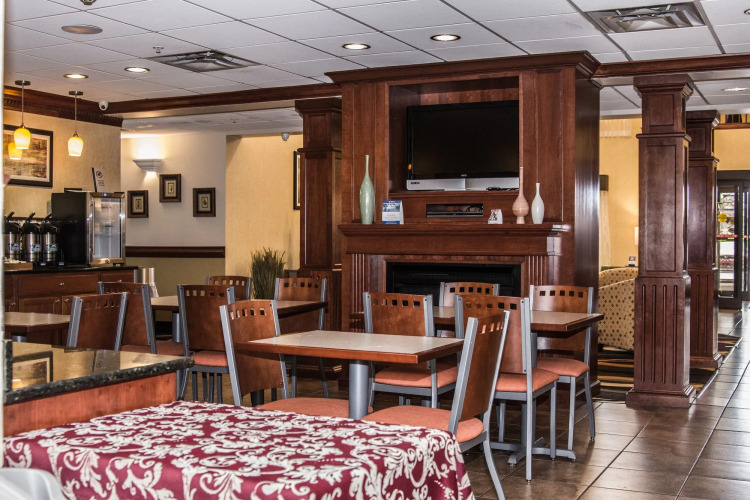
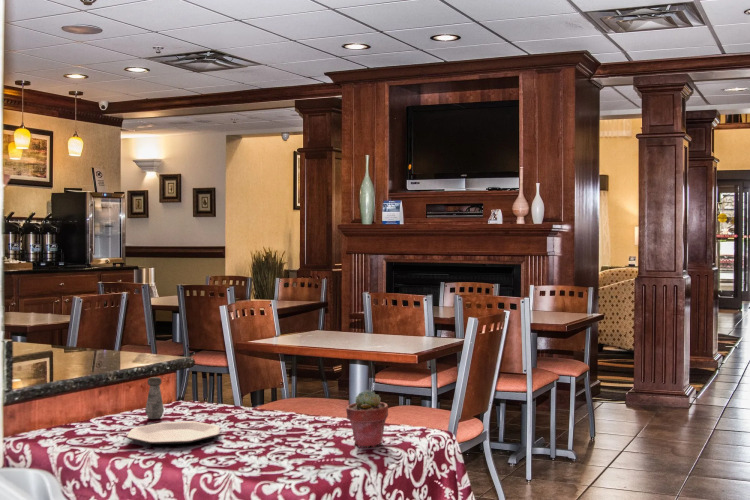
+ plate (174, 434)
+ salt shaker (154, 397)
+ potted succulent (367, 417)
